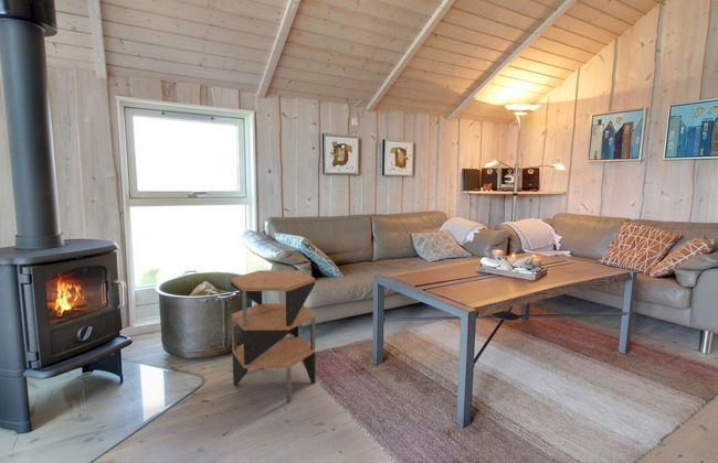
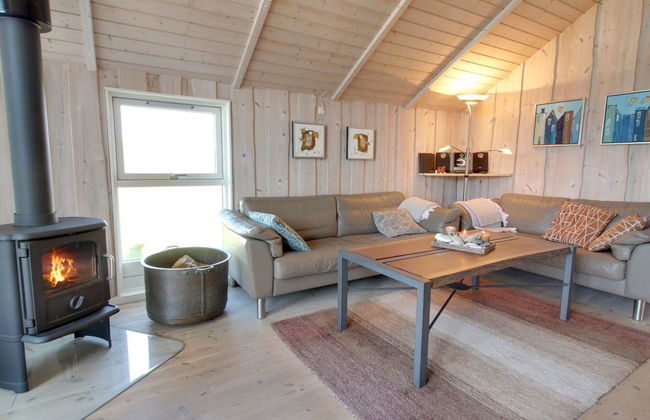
- side table (273, 331)
